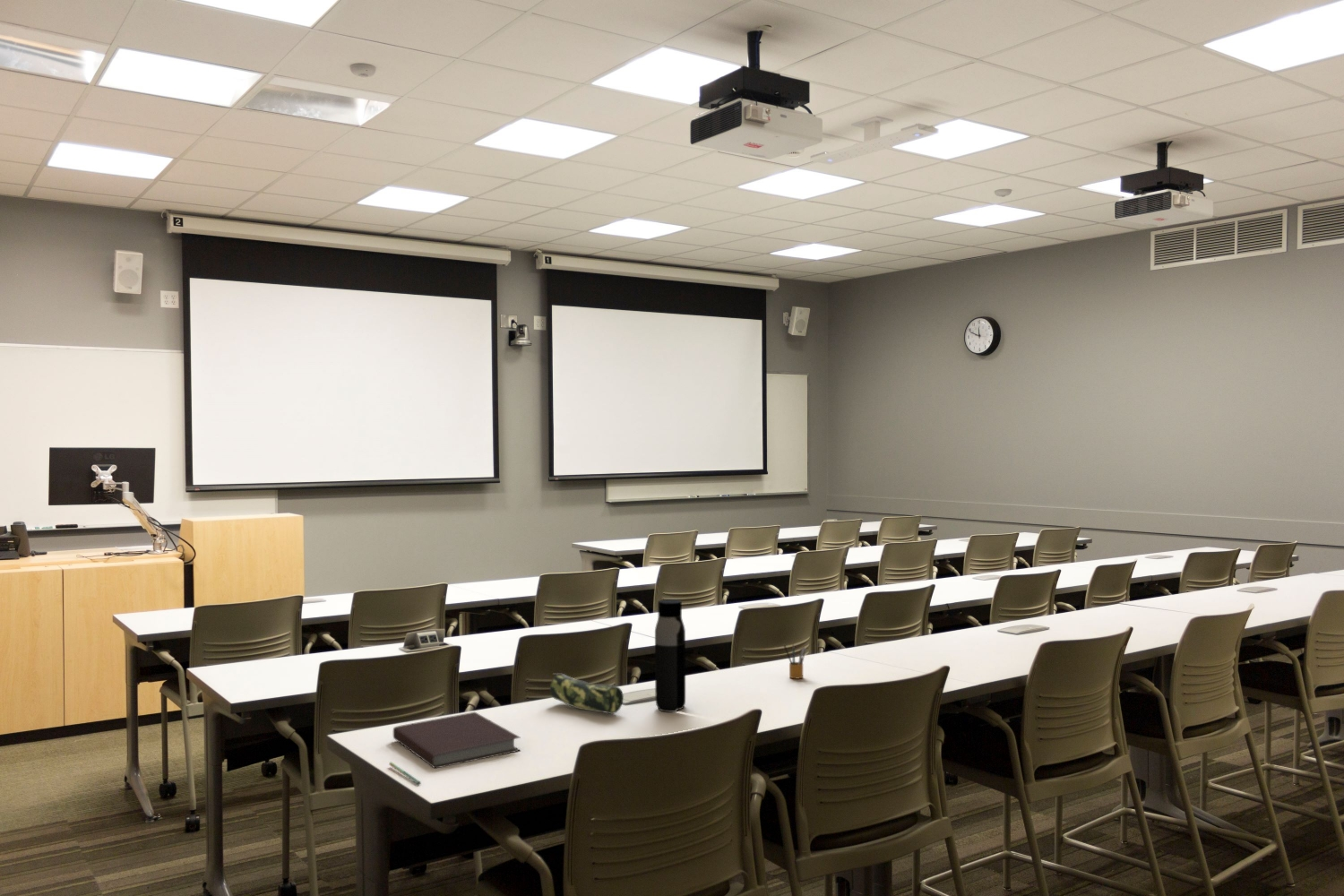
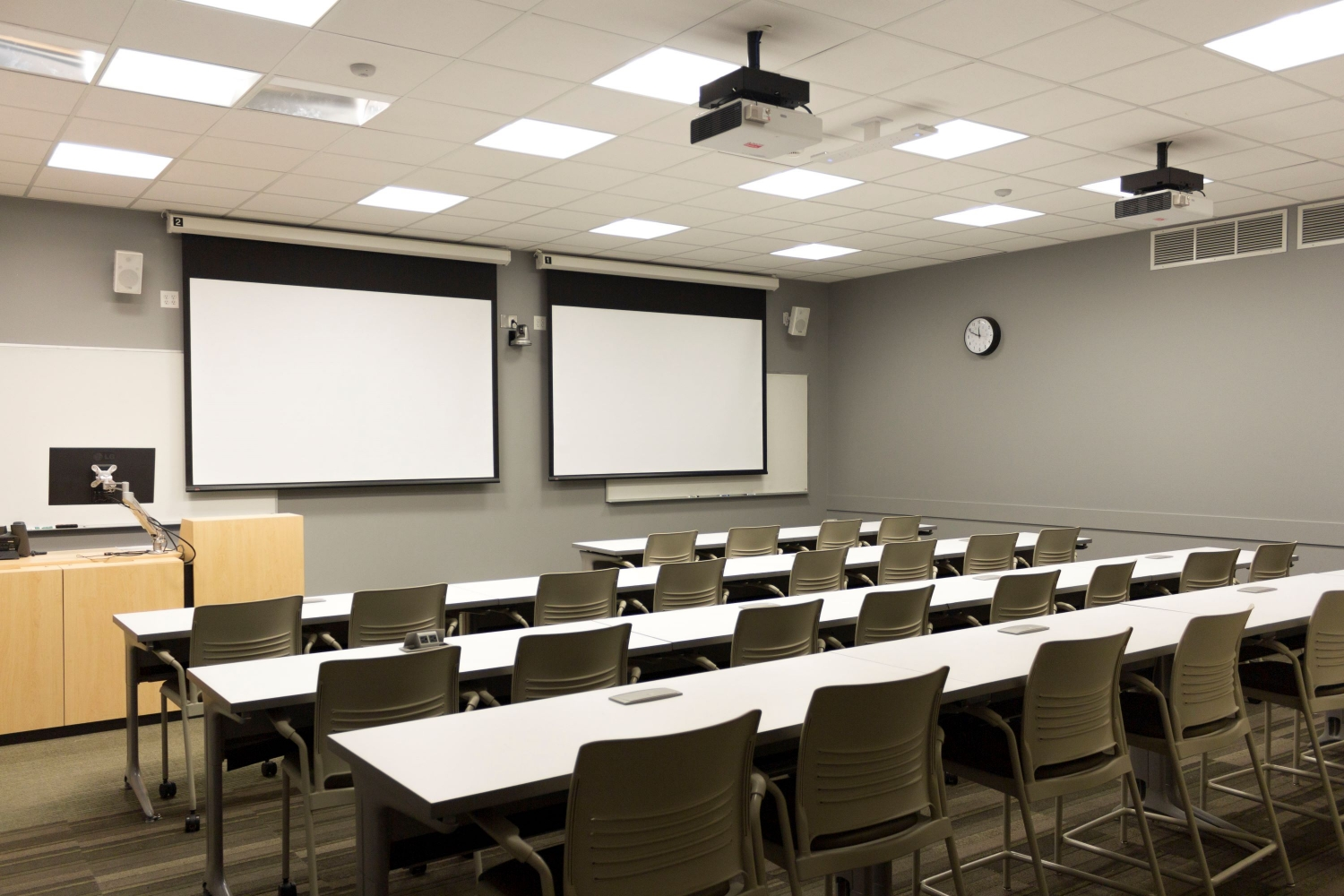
- pen (404, 772)
- notebook (455, 738)
- pencil box (794, 659)
- pencil case (584, 694)
- water bottle (670, 654)
